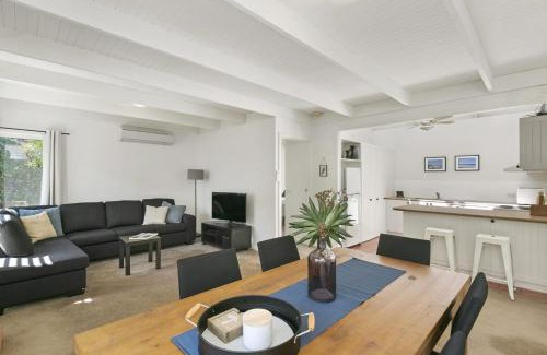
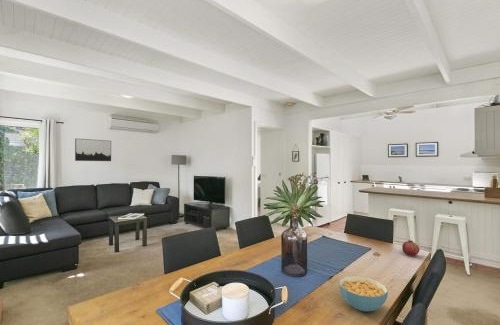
+ cereal bowl (362, 296)
+ wall art (93, 150)
+ fruit (410, 247)
